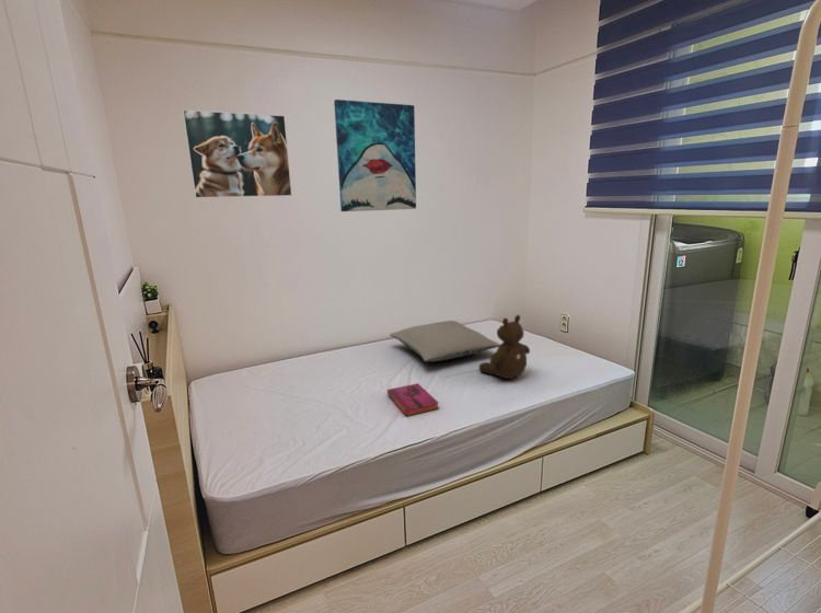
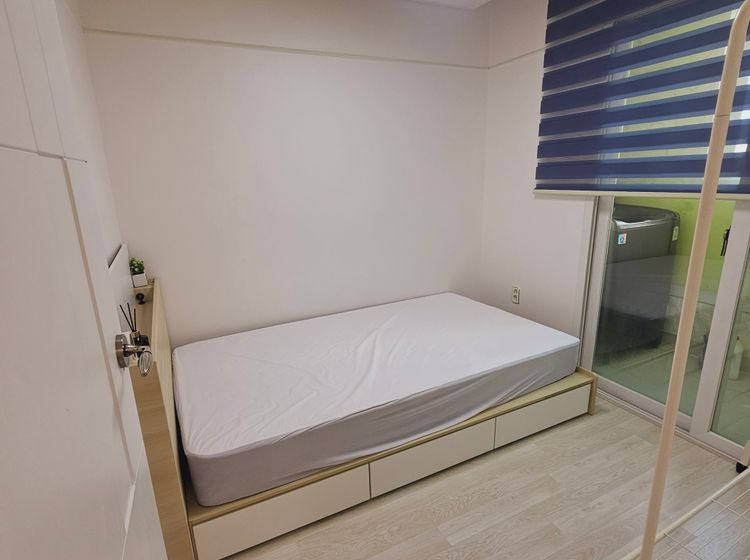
- hardback book (412, 398)
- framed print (241, 155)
- pillow (442, 339)
- teddy bear (504, 345)
- wall art (378, 158)
